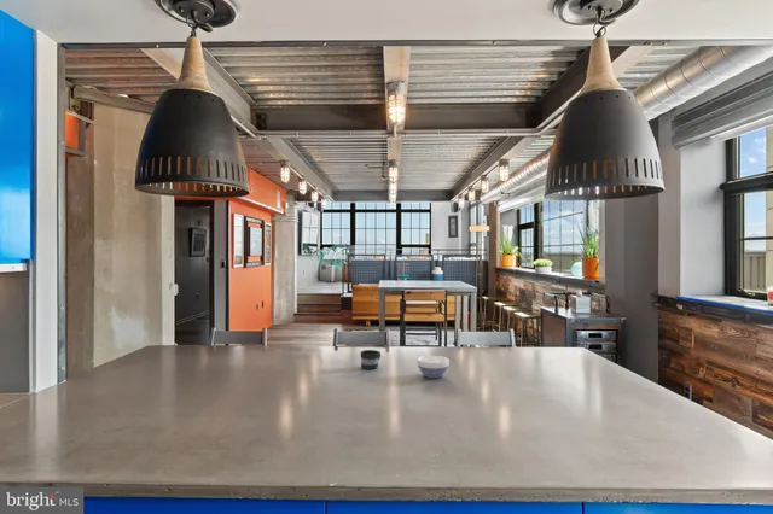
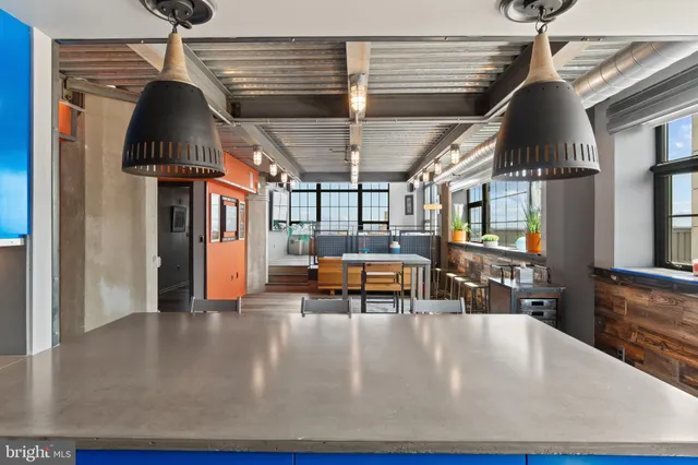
- mug (370, 358)
- bowl (432, 367)
